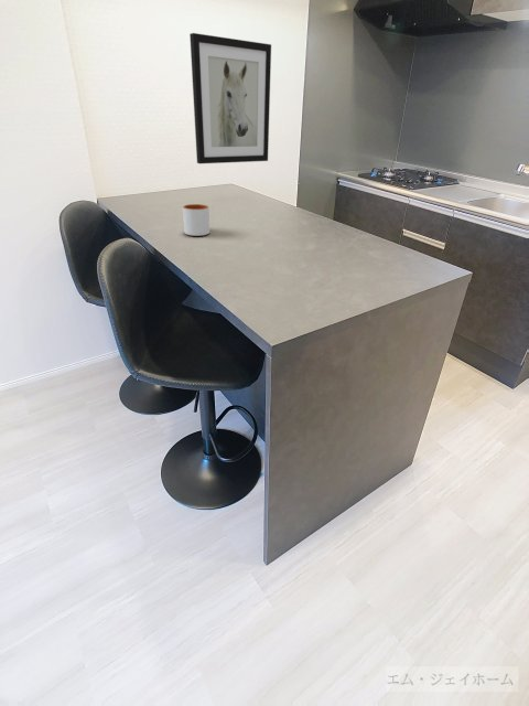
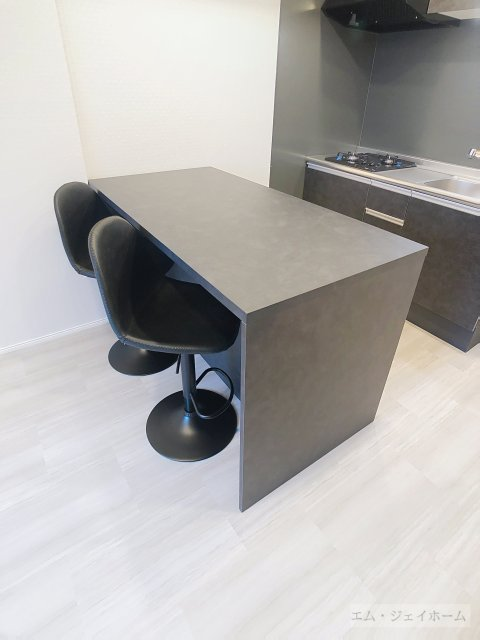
- mug (194, 218)
- wall art (233, 105)
